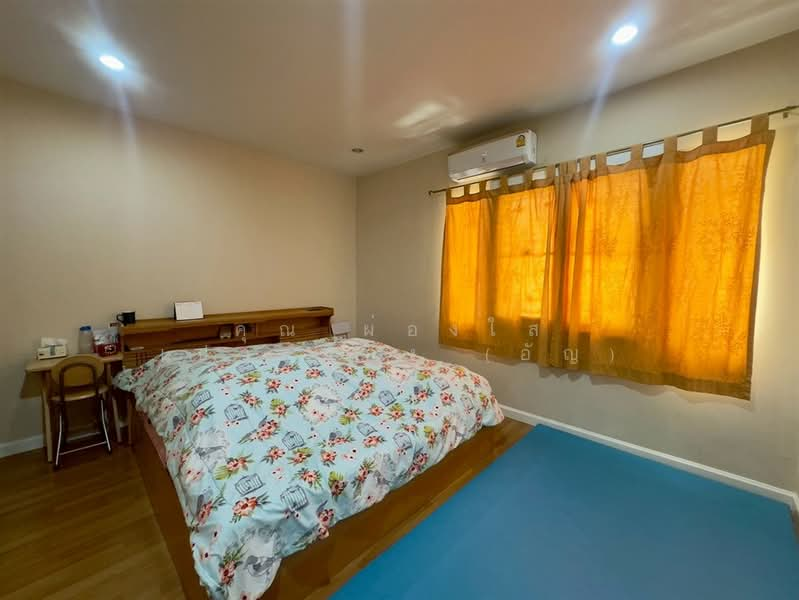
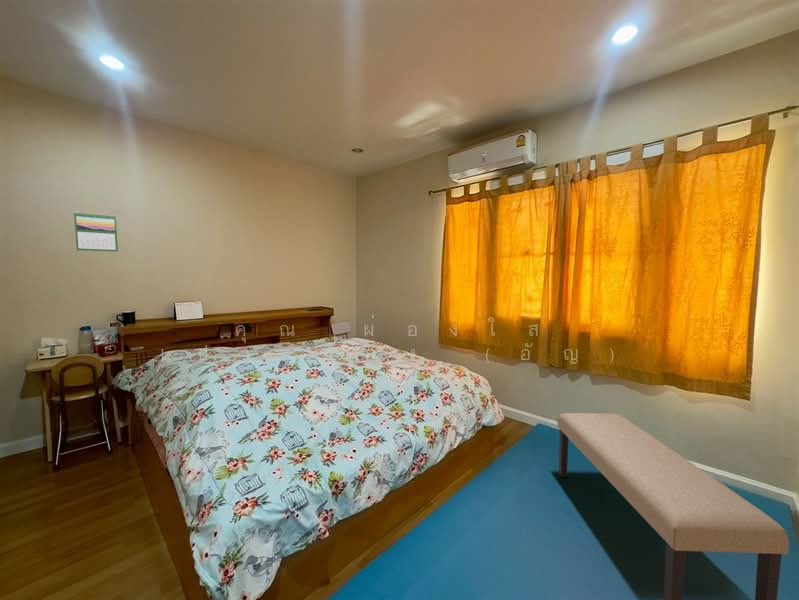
+ calendar (96, 231)
+ bench (637, 490)
